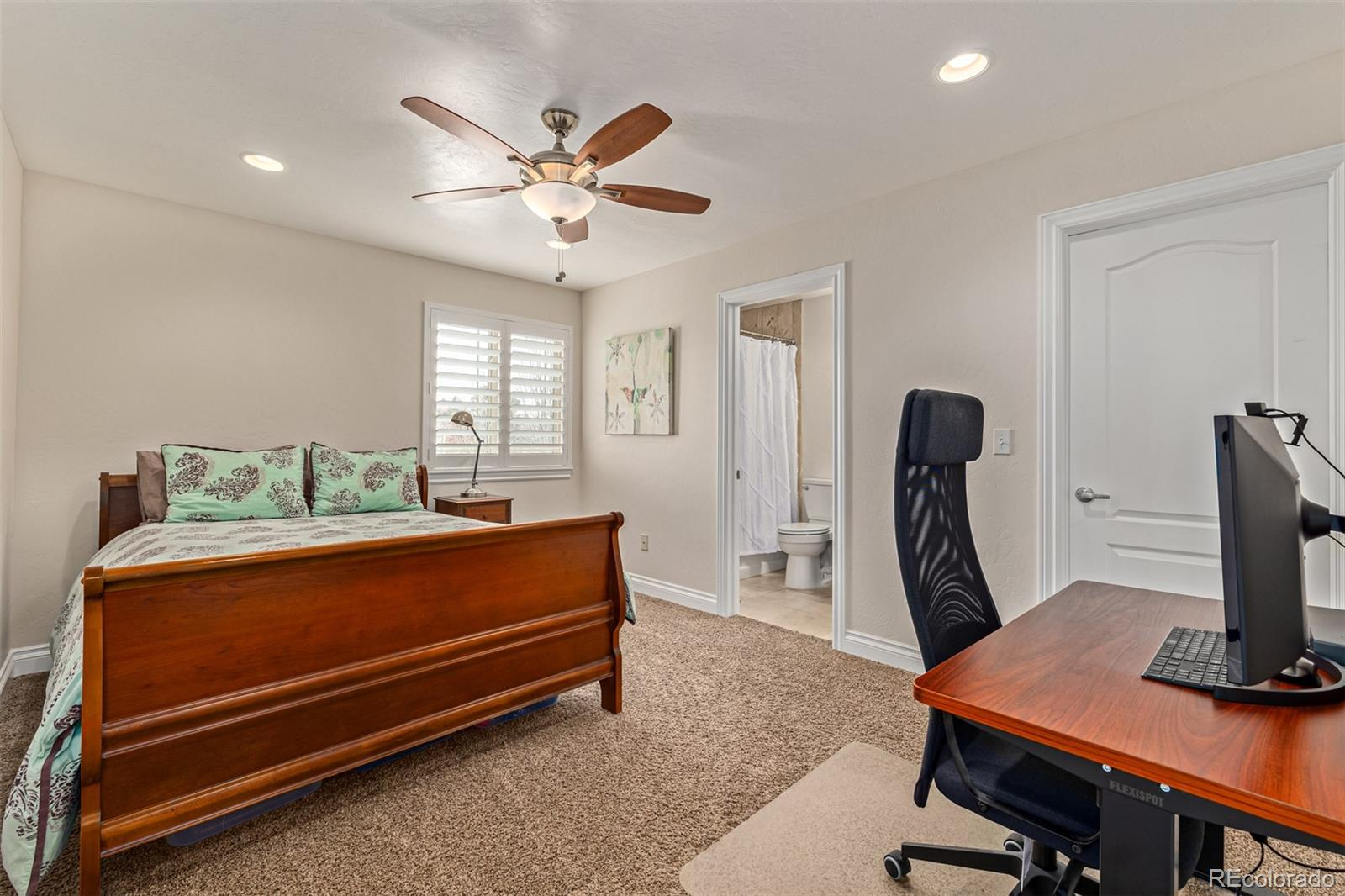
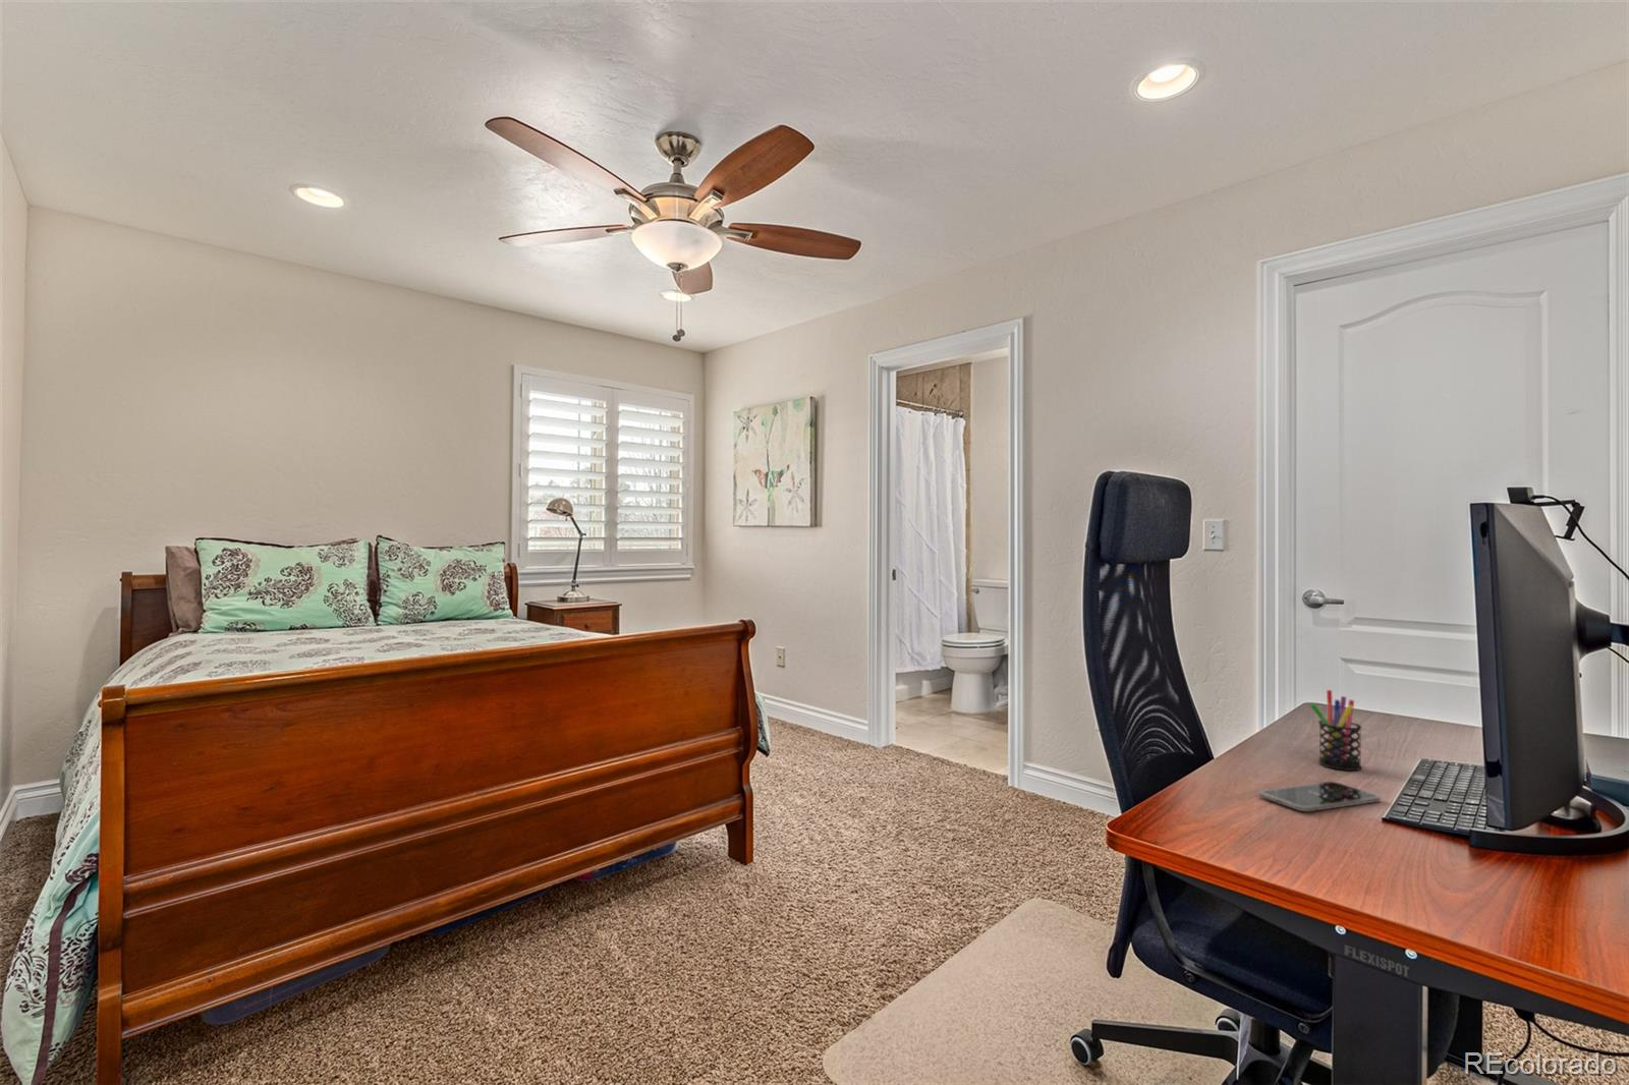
+ smartphone (1319, 796)
+ pen holder (1333, 728)
